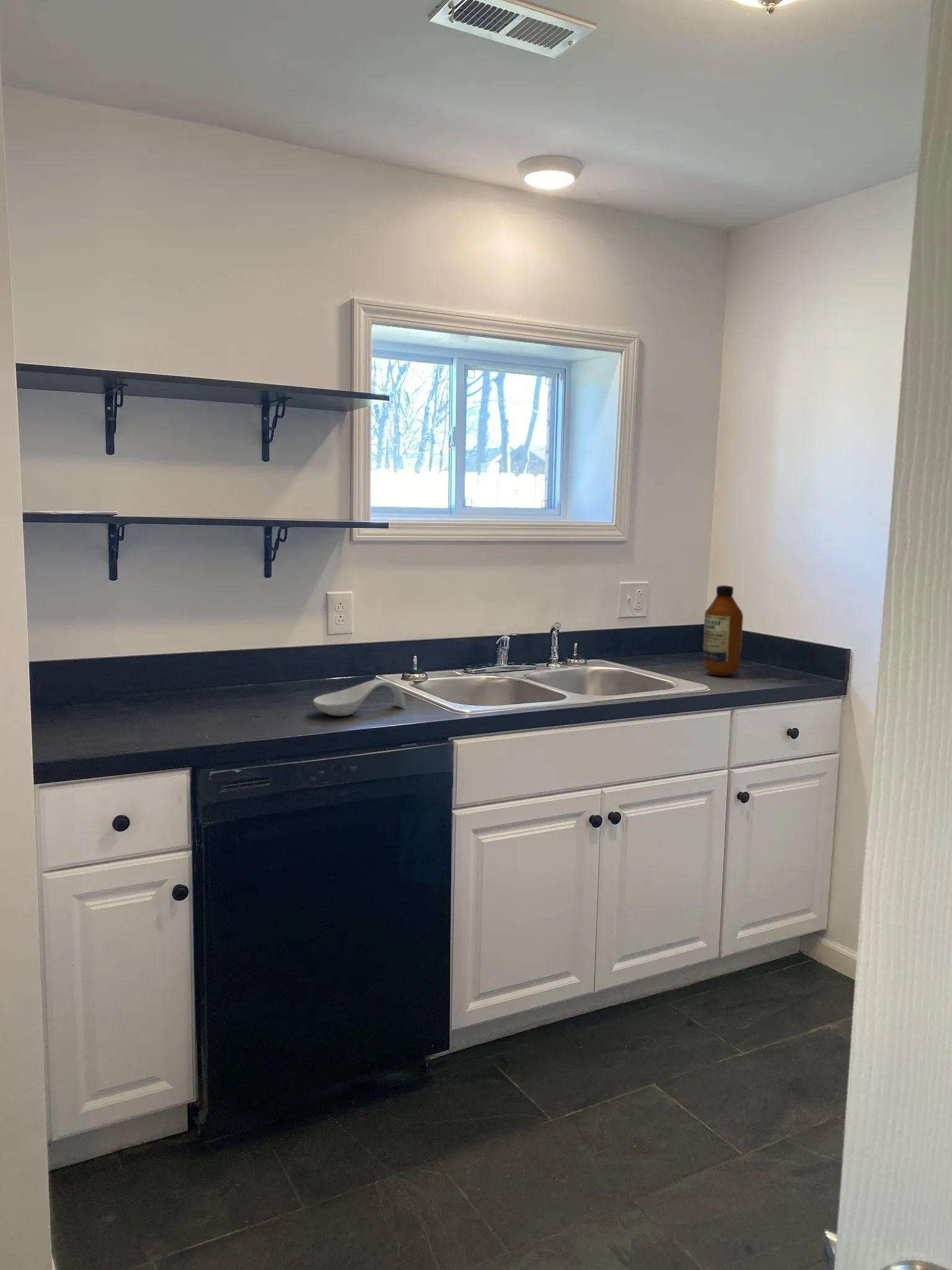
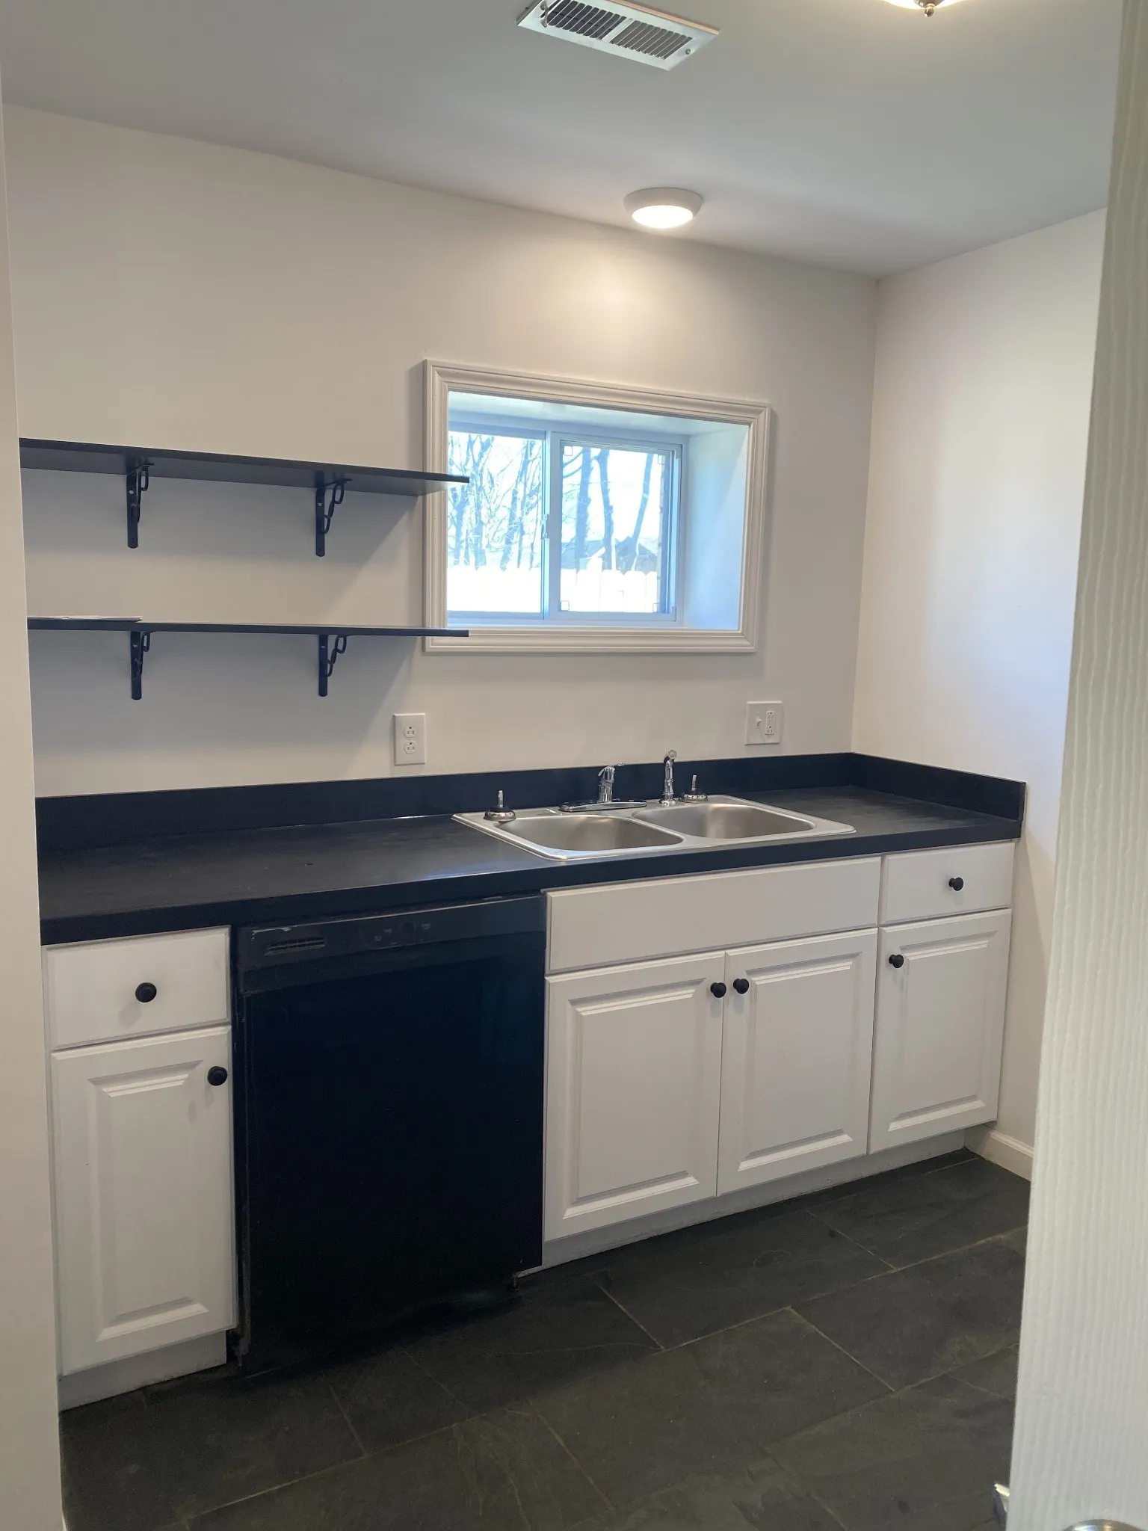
- spoon rest (359, 696)
- bottle (723, 630)
